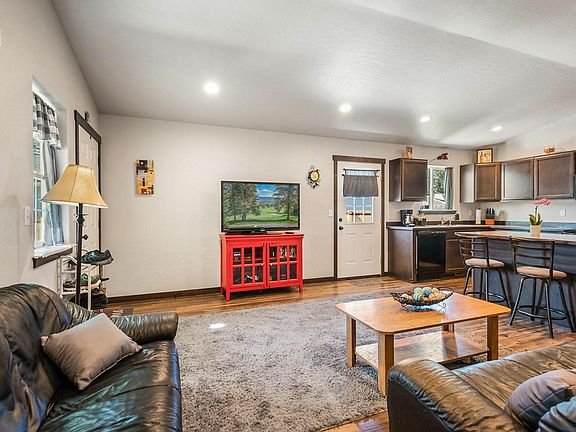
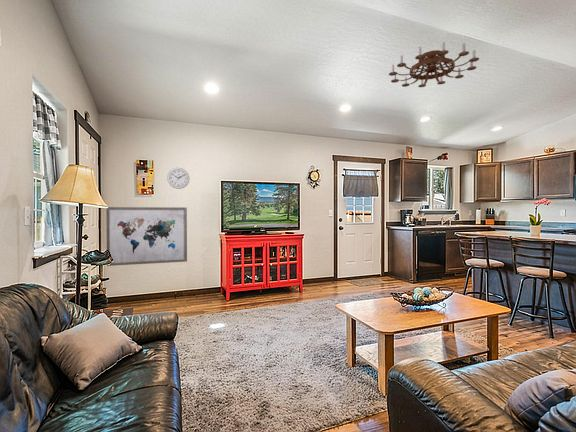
+ chandelier (431, 63)
+ wall art (148, 235)
+ wall clock (178, 178)
